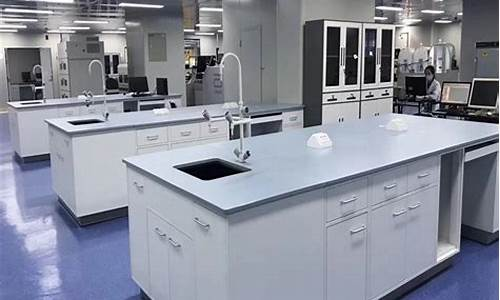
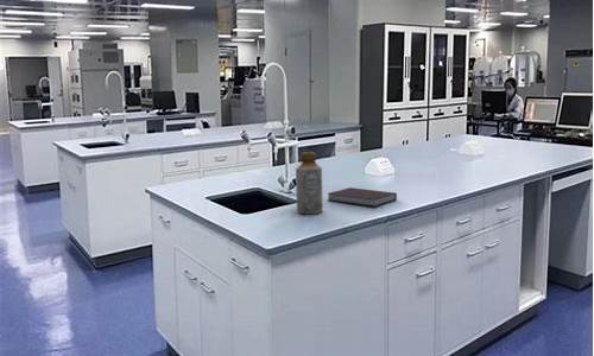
+ bottle (309, 182)
+ notebook (361, 196)
